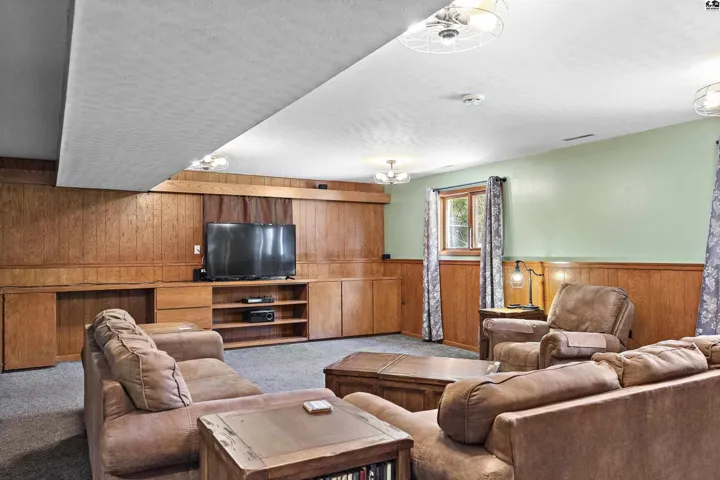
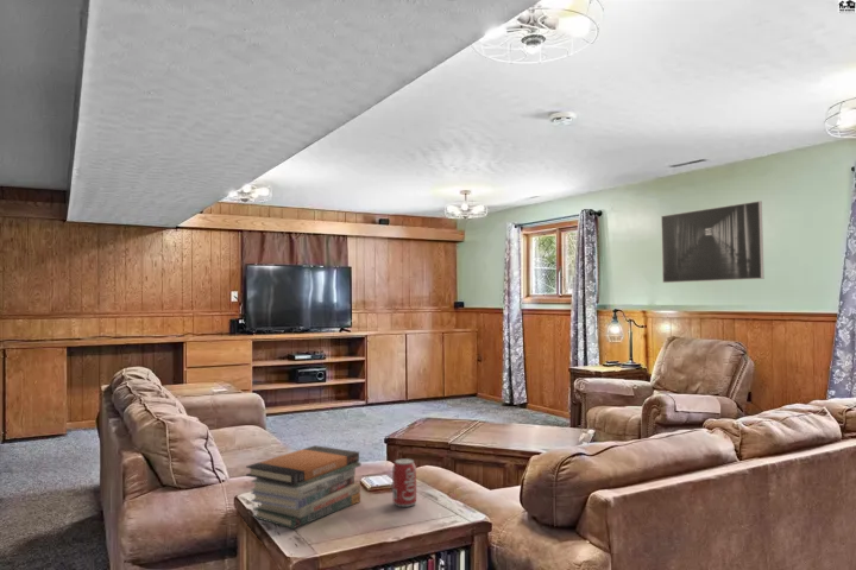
+ beverage can (404, 482)
+ book stack (306, 483)
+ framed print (709, 245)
